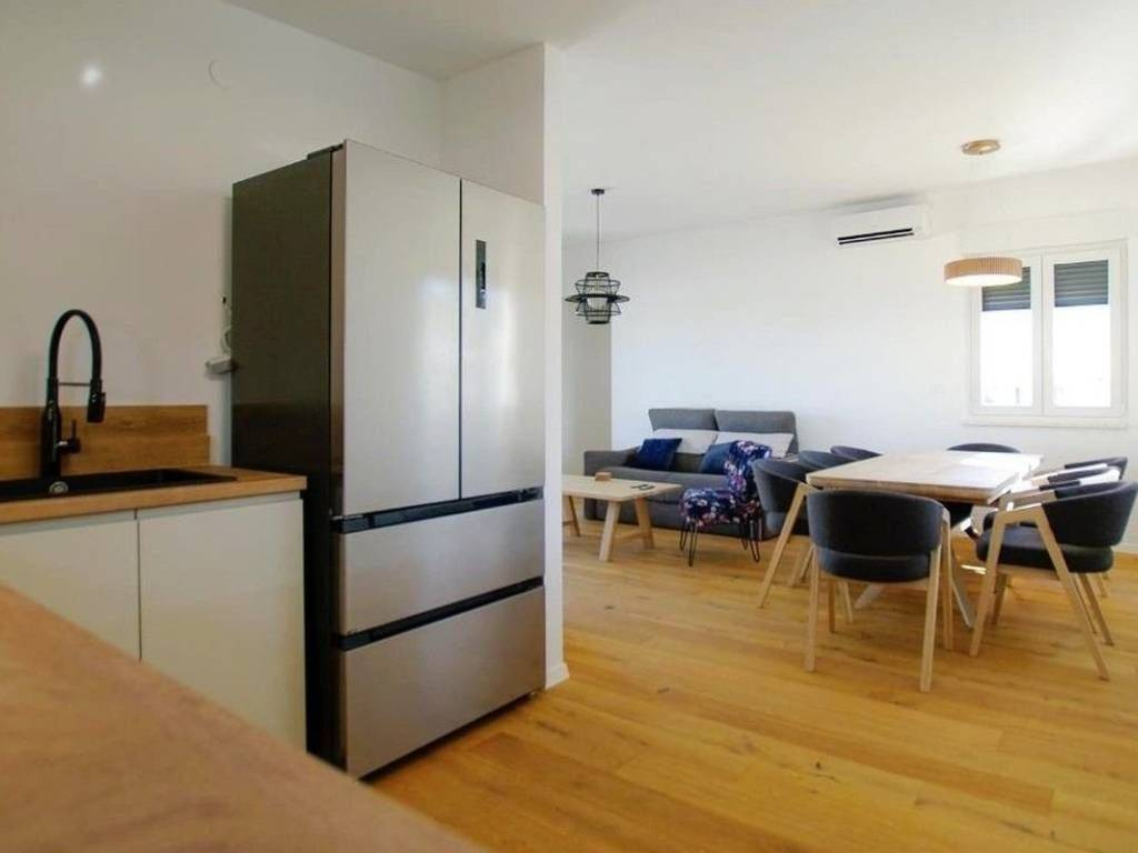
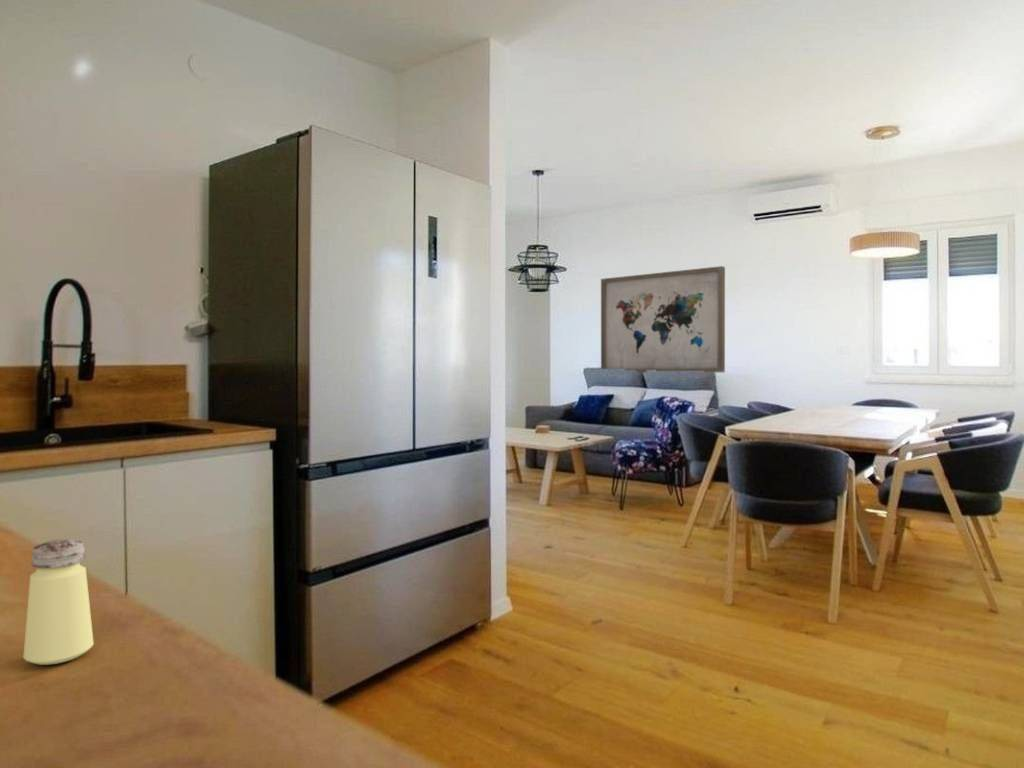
+ wall art (659, 323)
+ saltshaker (58, 597)
